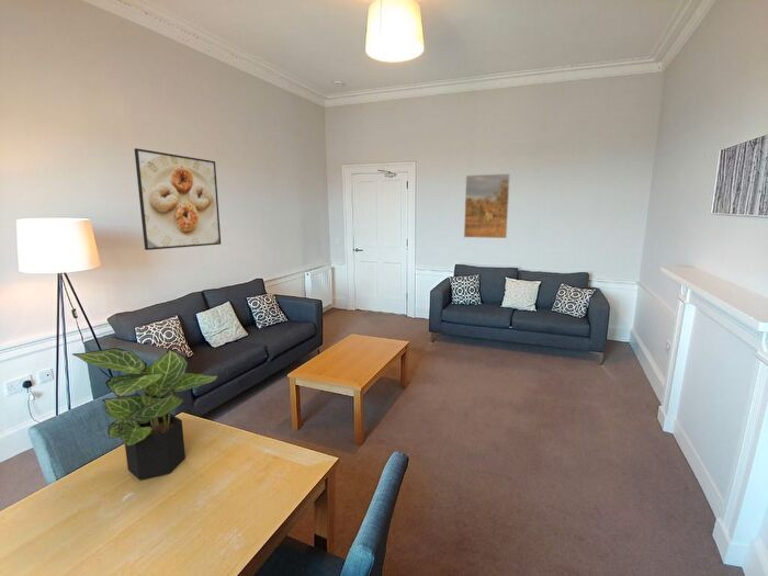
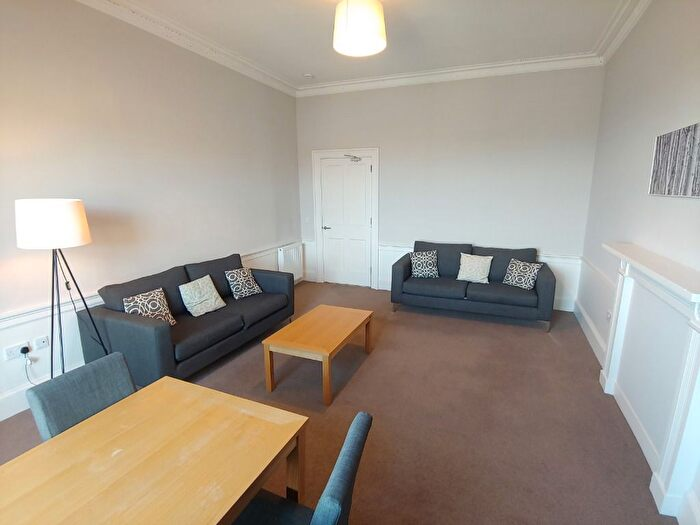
- potted plant (148, 405)
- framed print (182, 202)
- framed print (486, 206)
